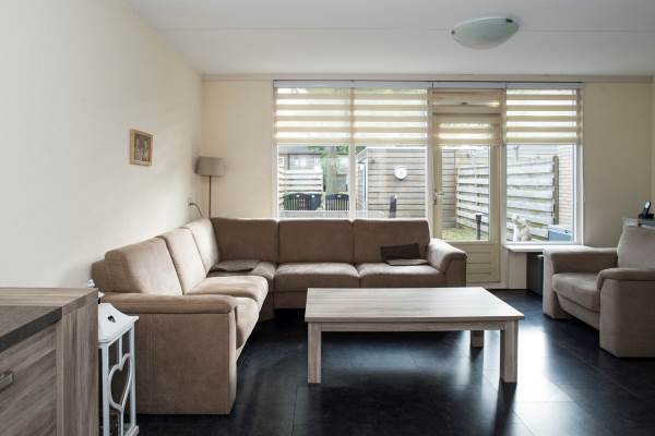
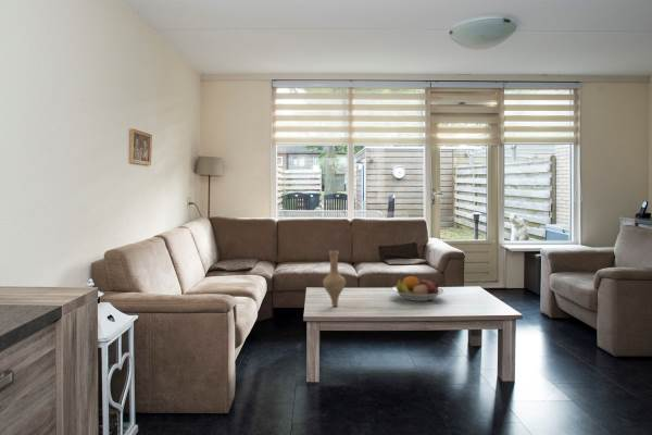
+ fruit bowl (417, 287)
+ vase (334, 278)
